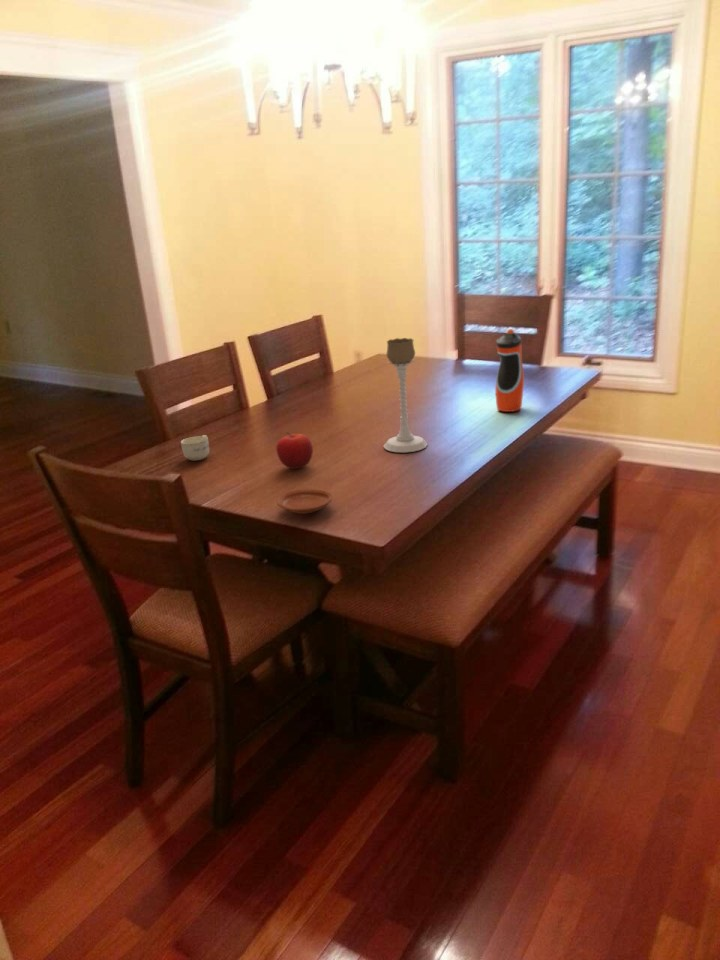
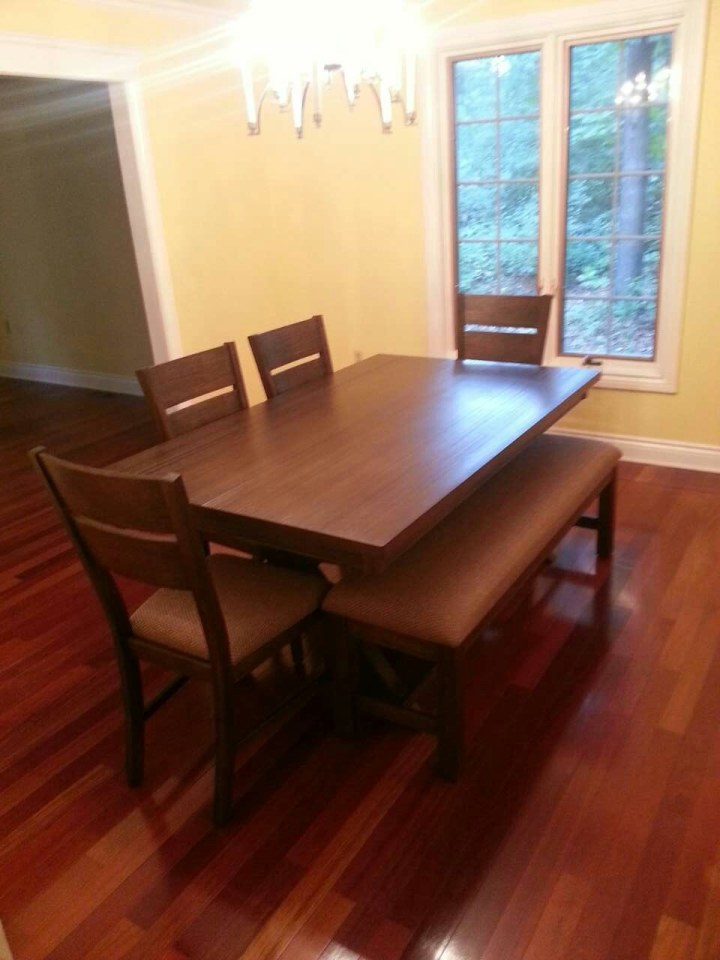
- water bottle (509, 370)
- plate (304, 504)
- cup (198, 447)
- candle holder (402, 394)
- fruit (294, 449)
